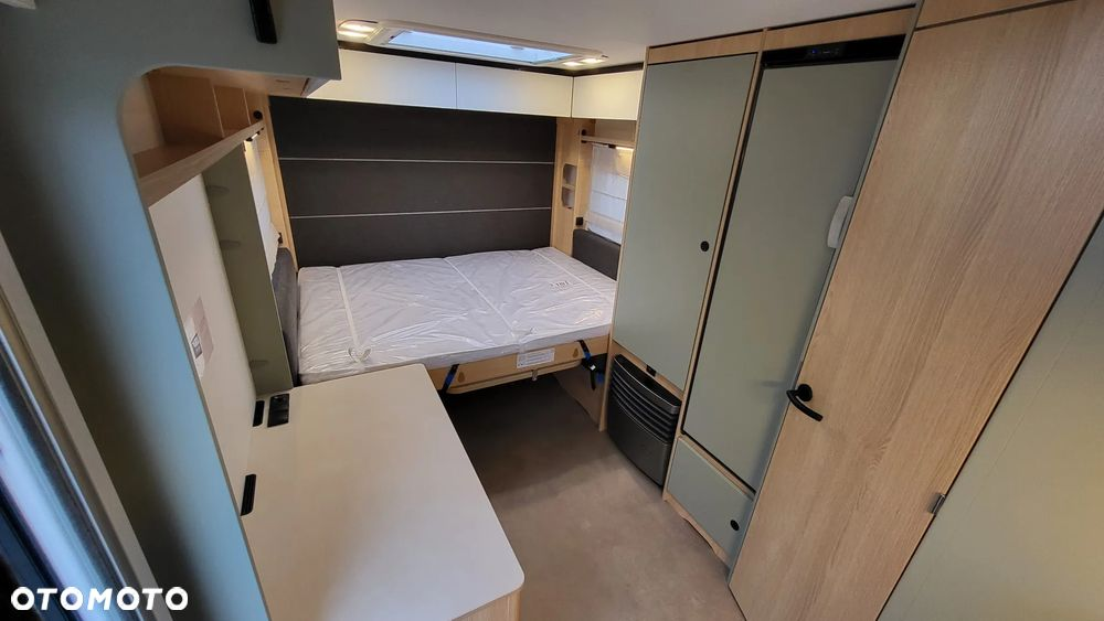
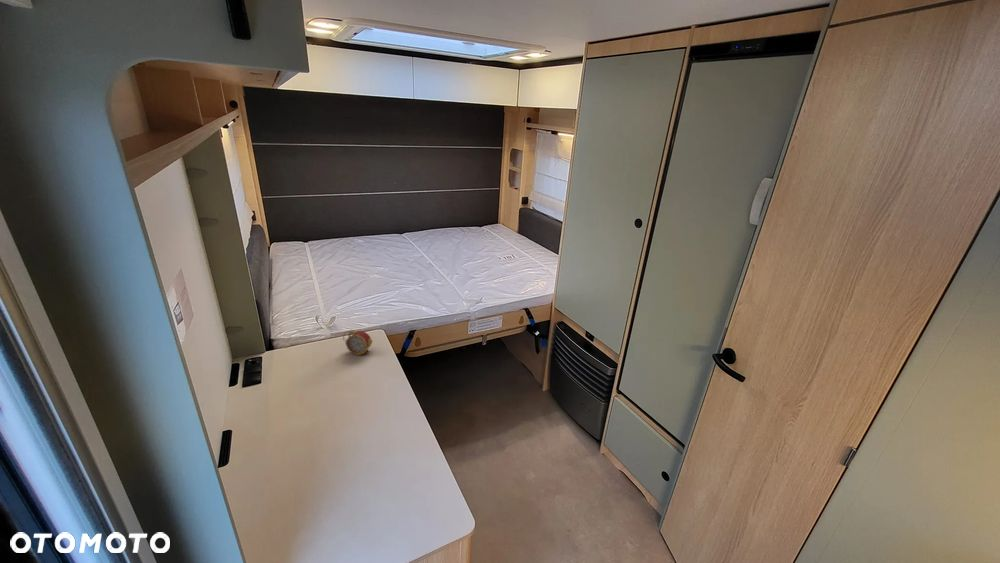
+ alarm clock (357, 341)
